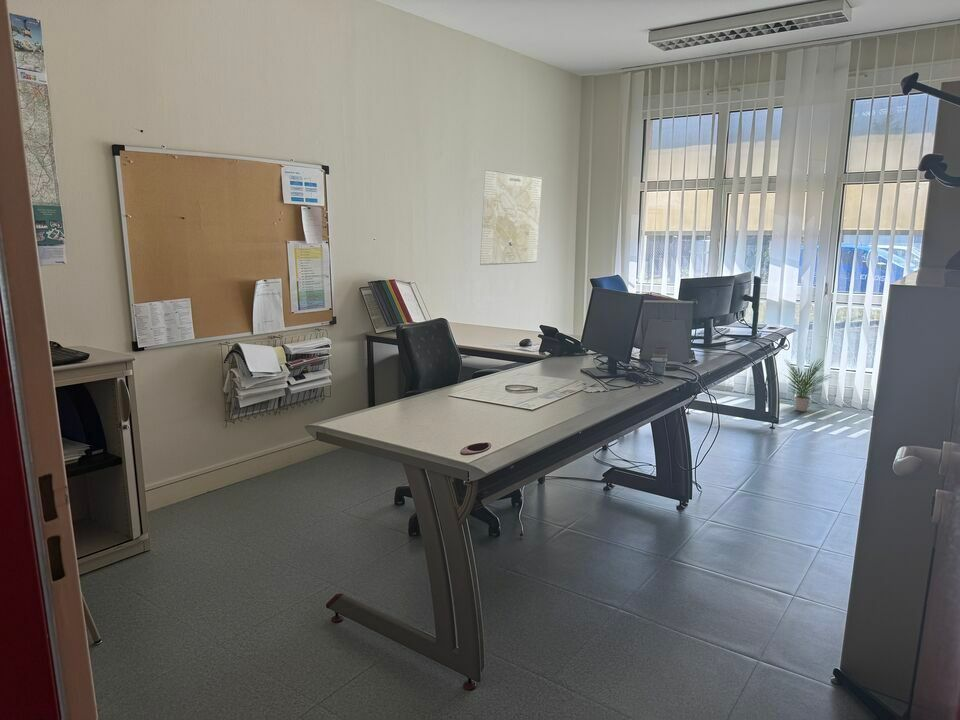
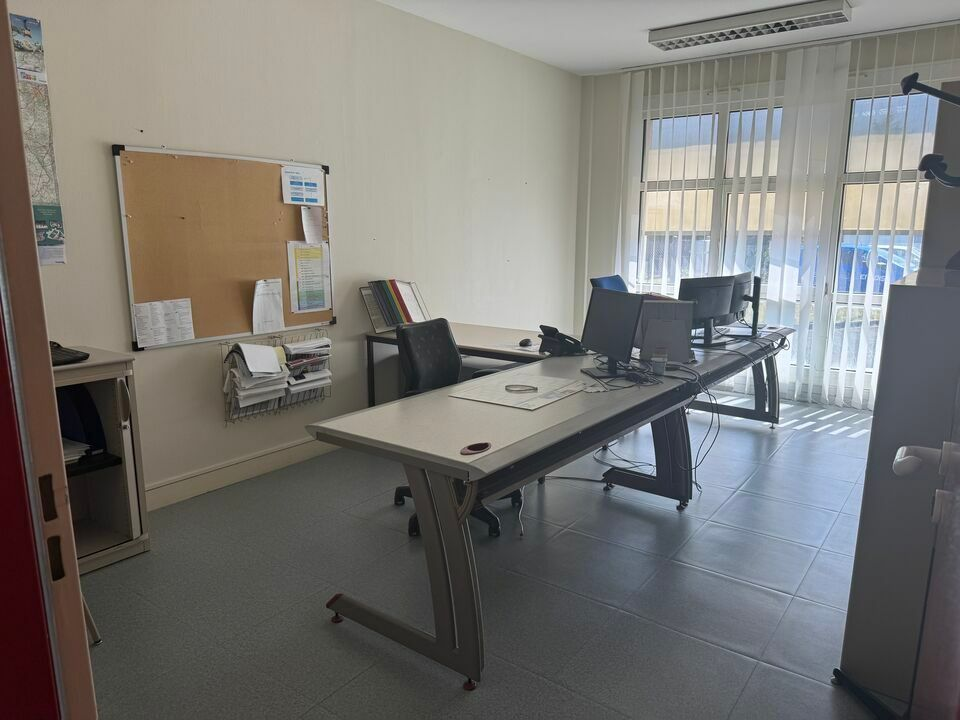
- map (511, 219)
- potted plant (803, 384)
